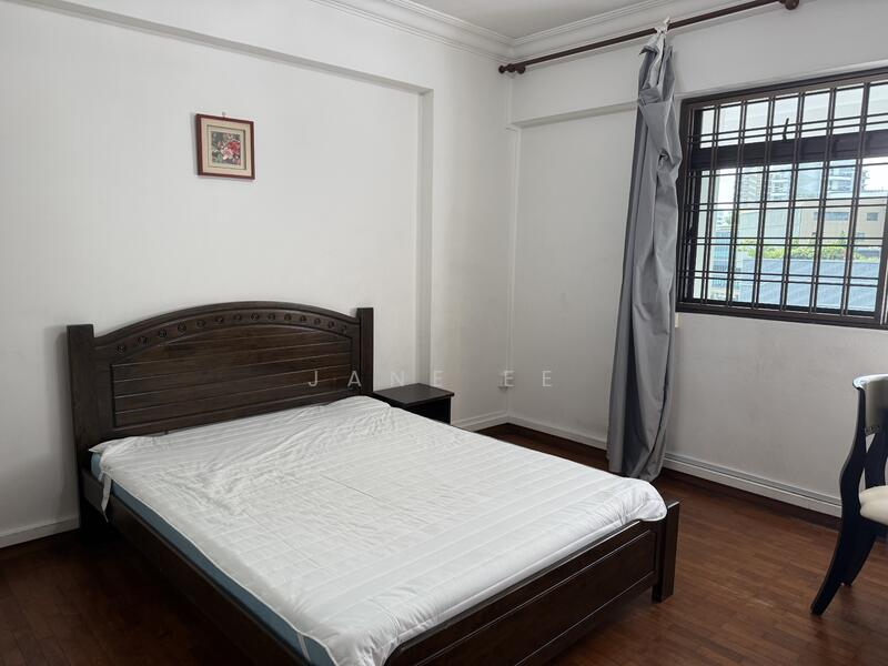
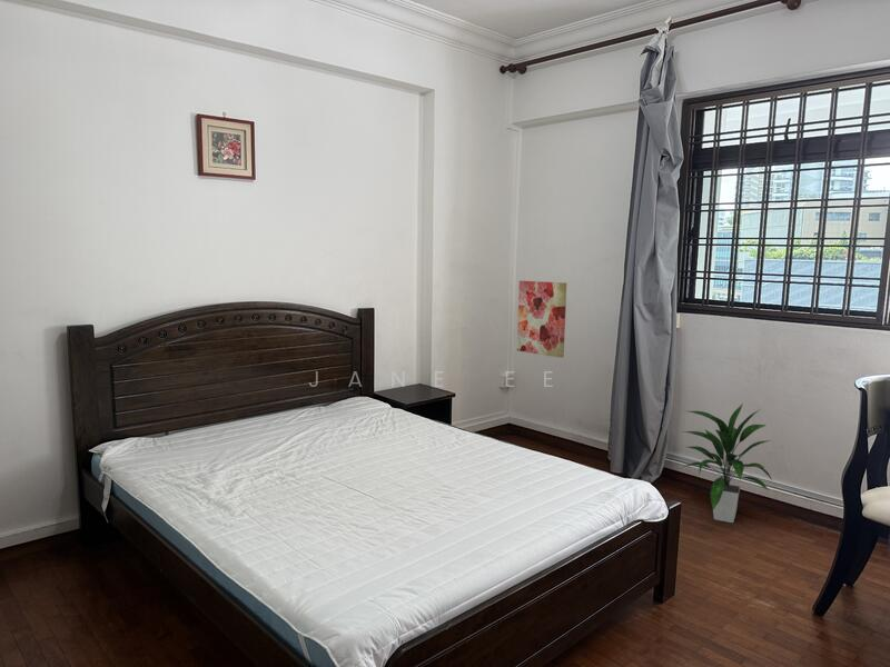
+ indoor plant (725, 461)
+ wall art (541, 318)
